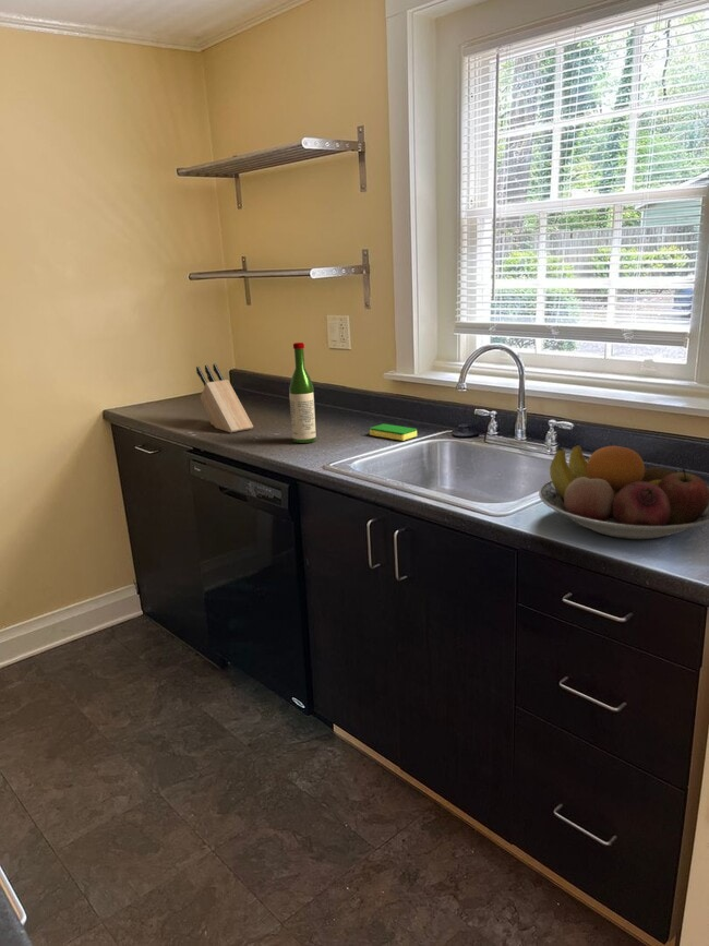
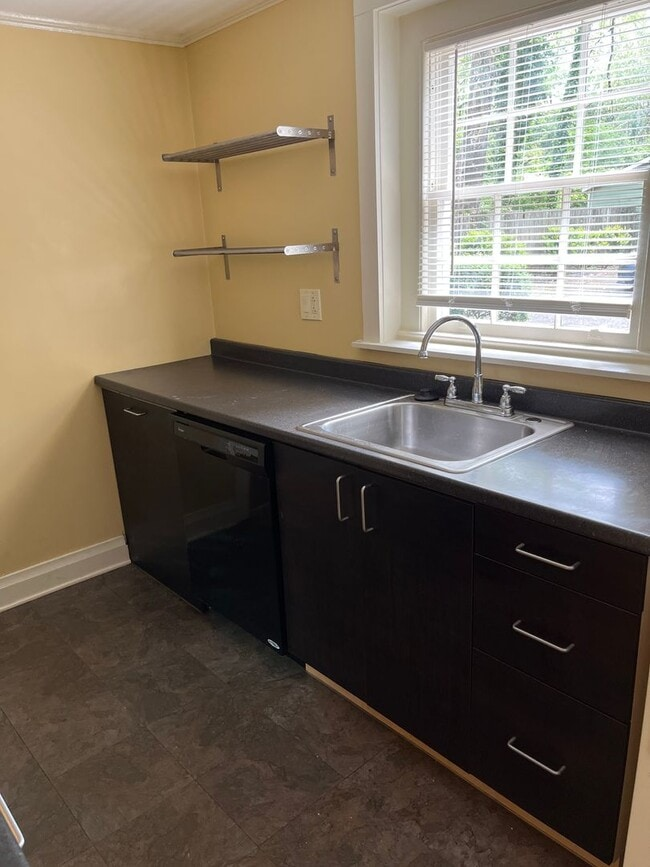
- fruit bowl (629, 488)
- wine bottle (301, 392)
- knife block (221, 396)
- dish sponge (393, 431)
